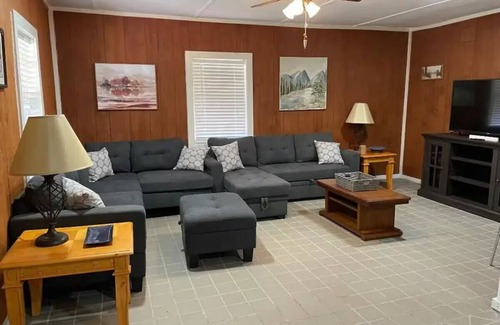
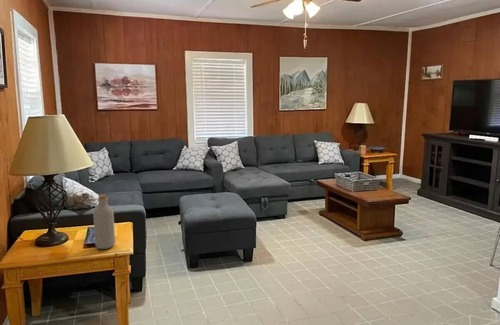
+ bottle (103, 221)
